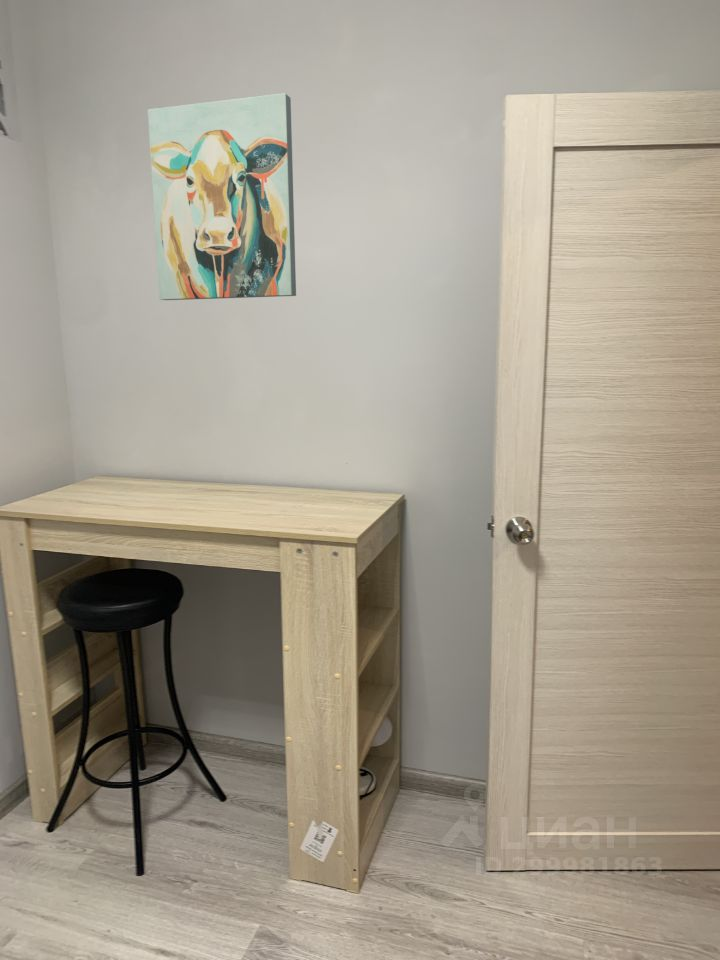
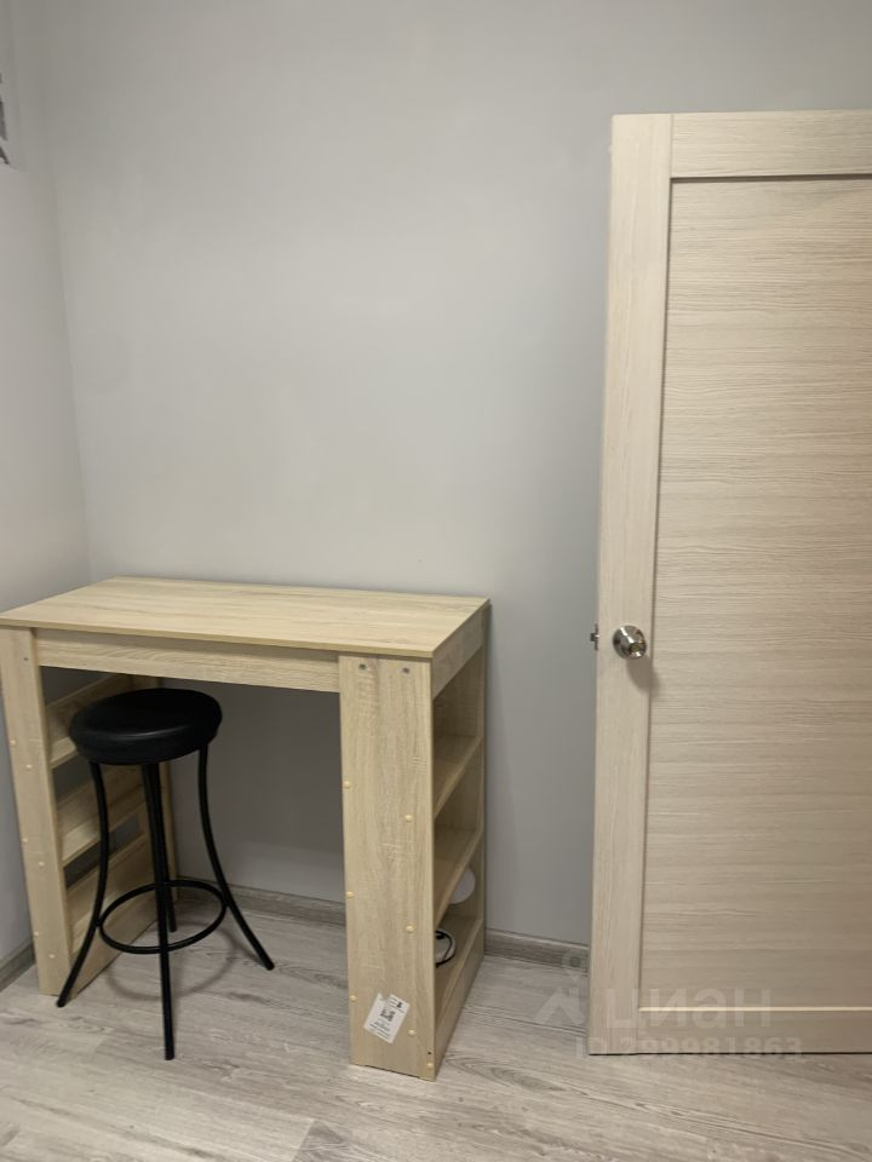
- wall art (222, 203)
